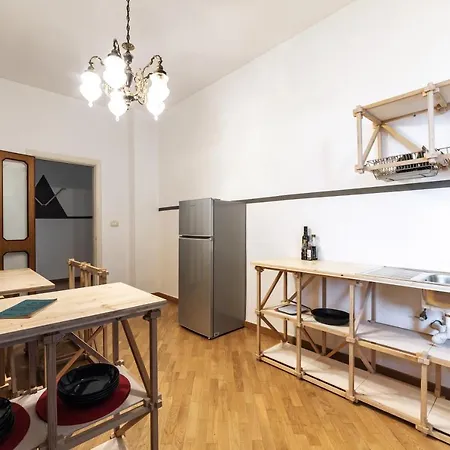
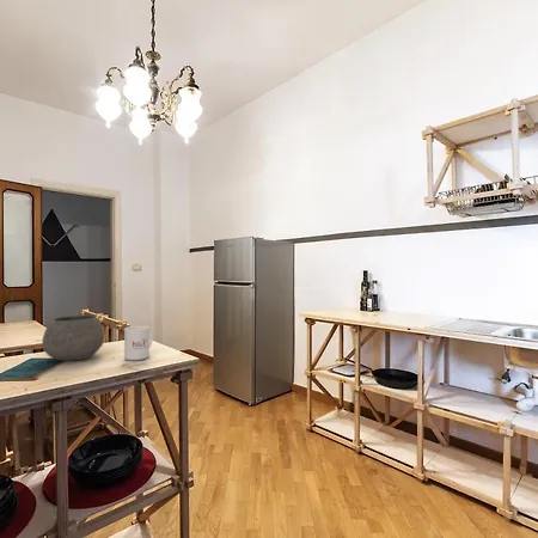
+ bowl (74, 337)
+ mug (140, 341)
